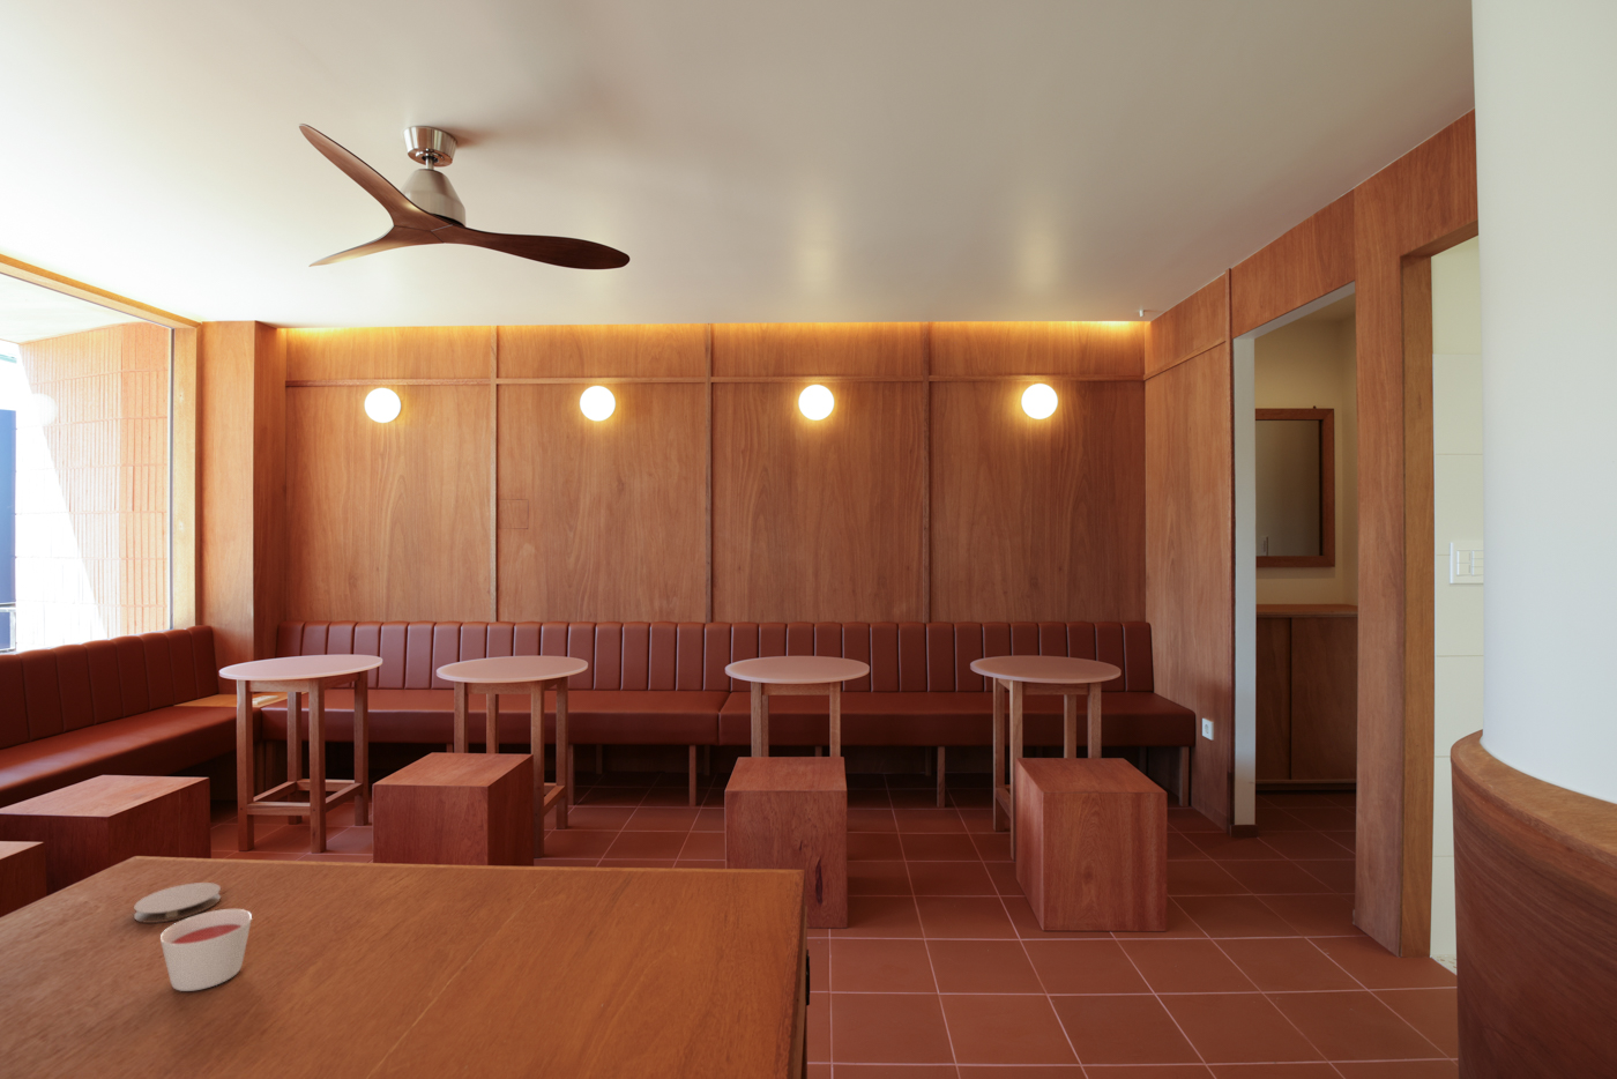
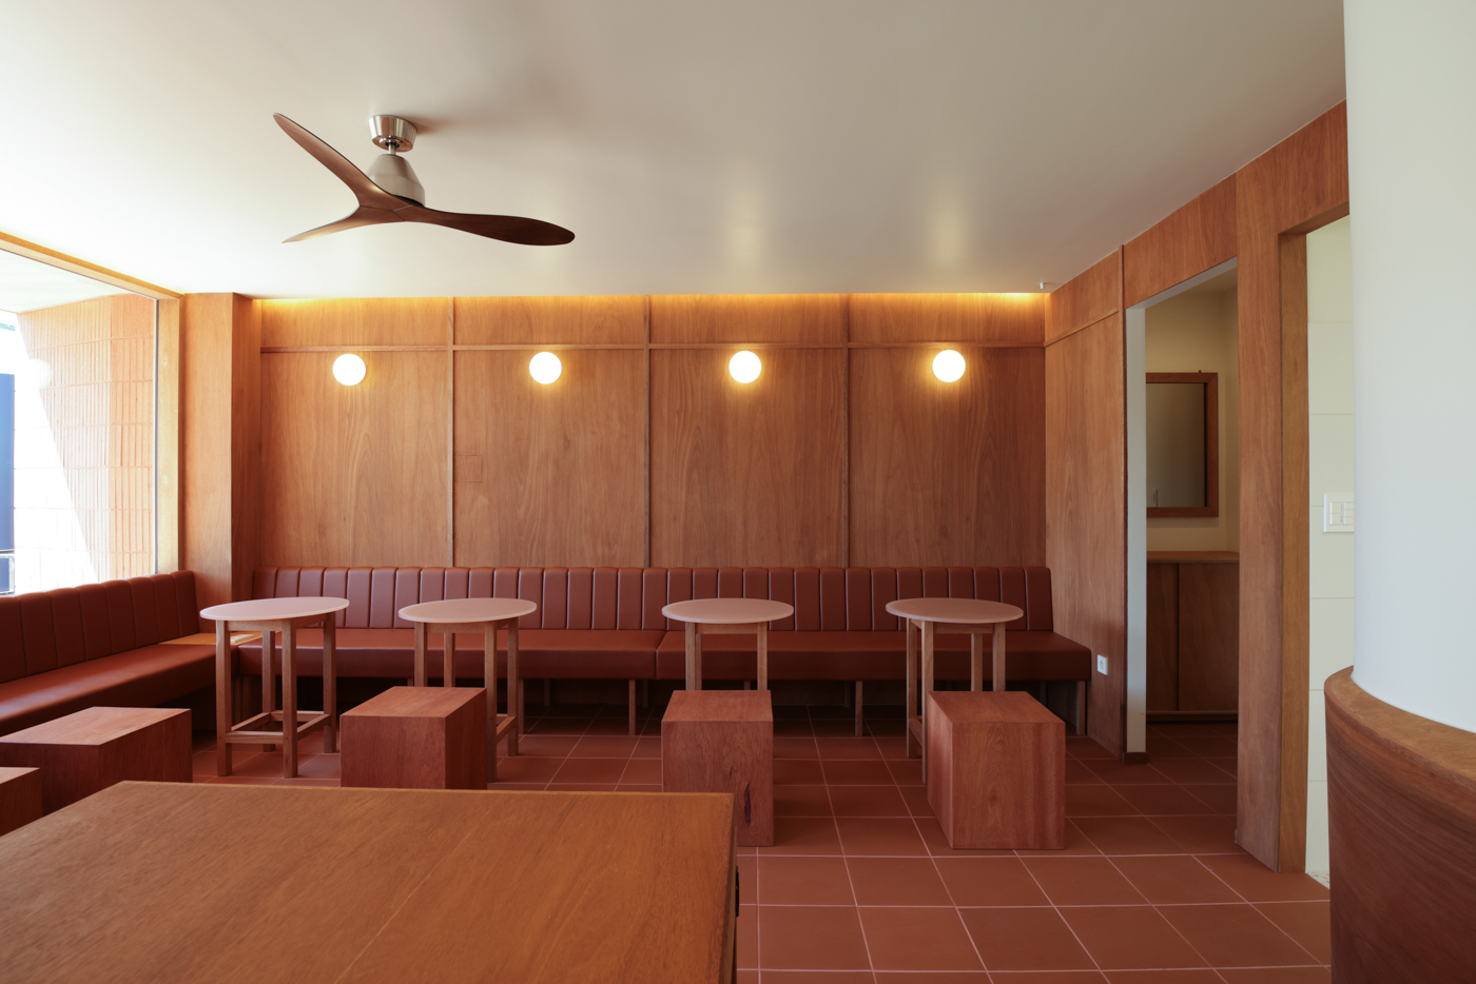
- coaster (178, 901)
- candle (207, 951)
